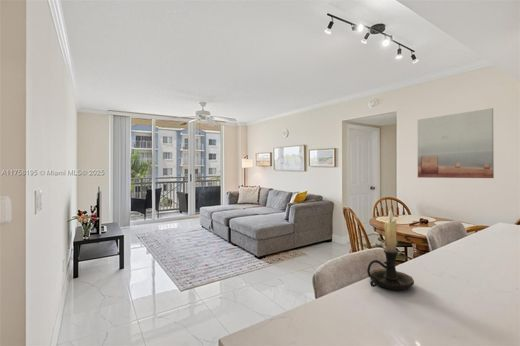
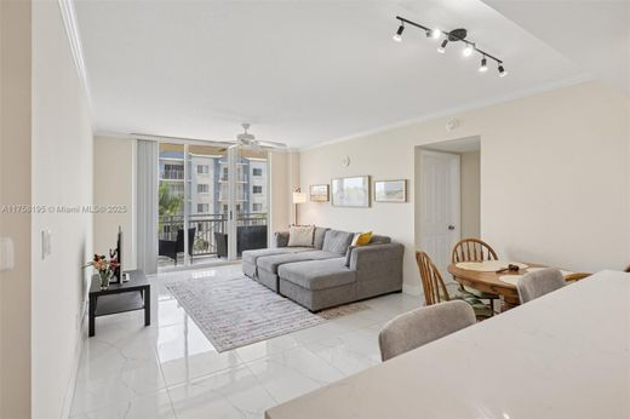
- wall art (452, 146)
- candle holder (386, 246)
